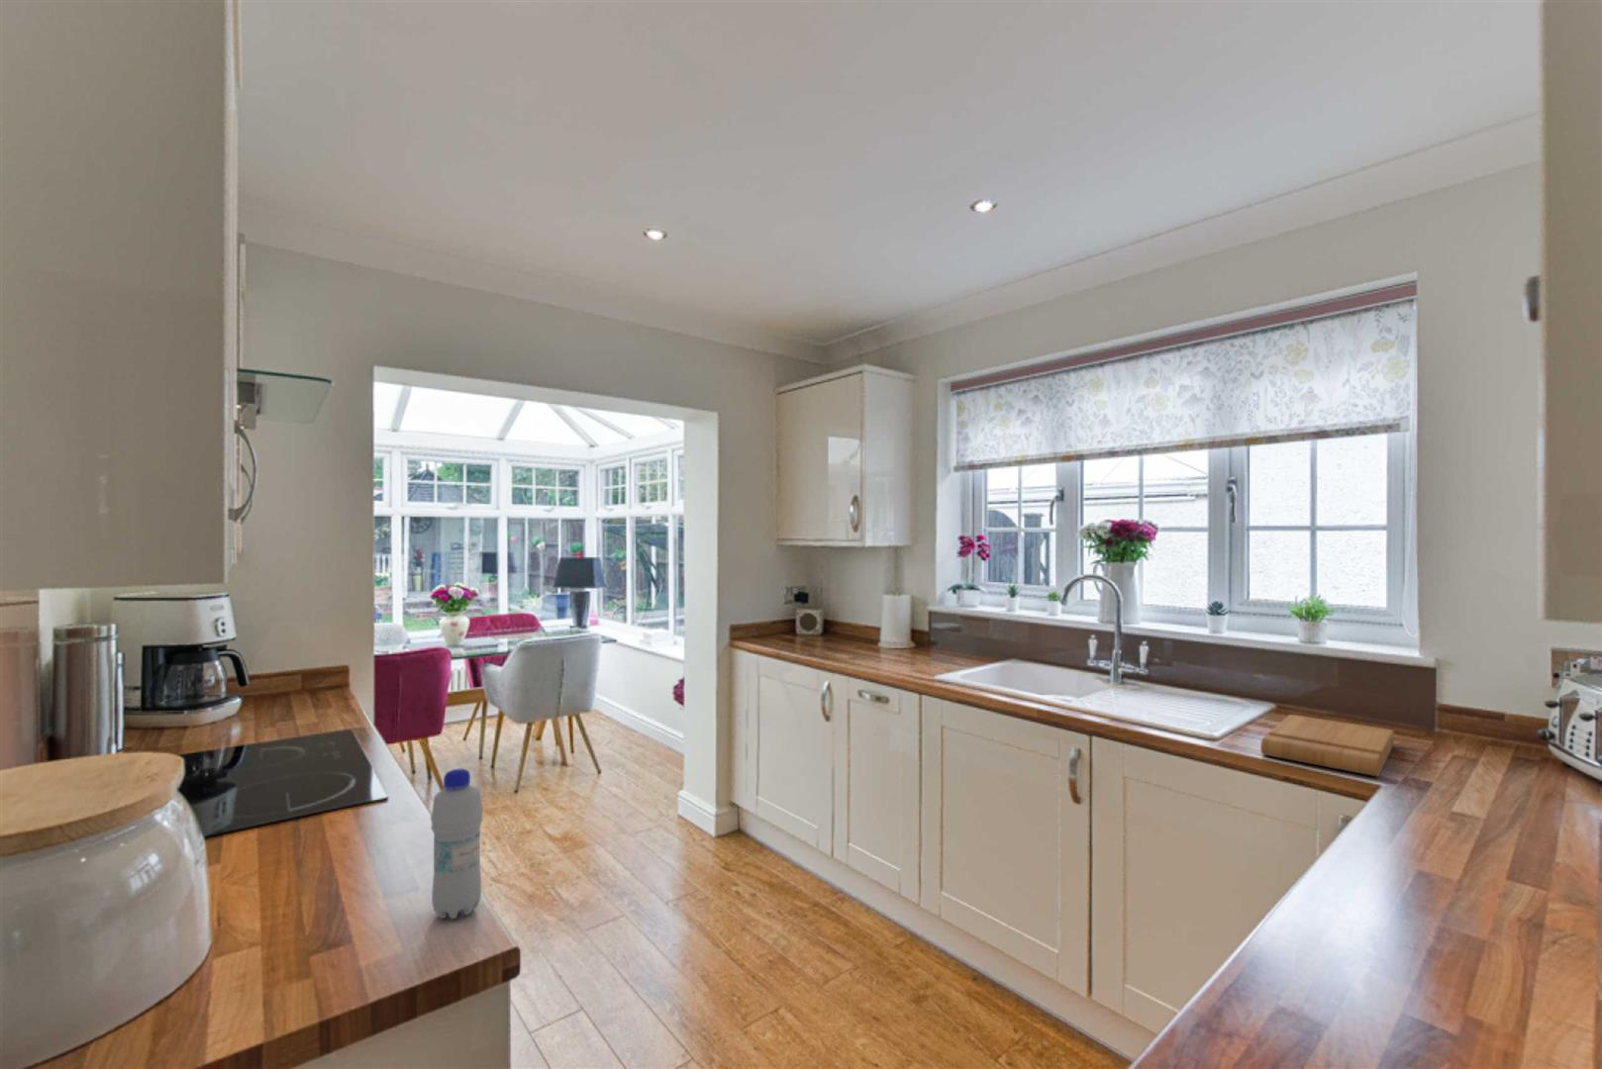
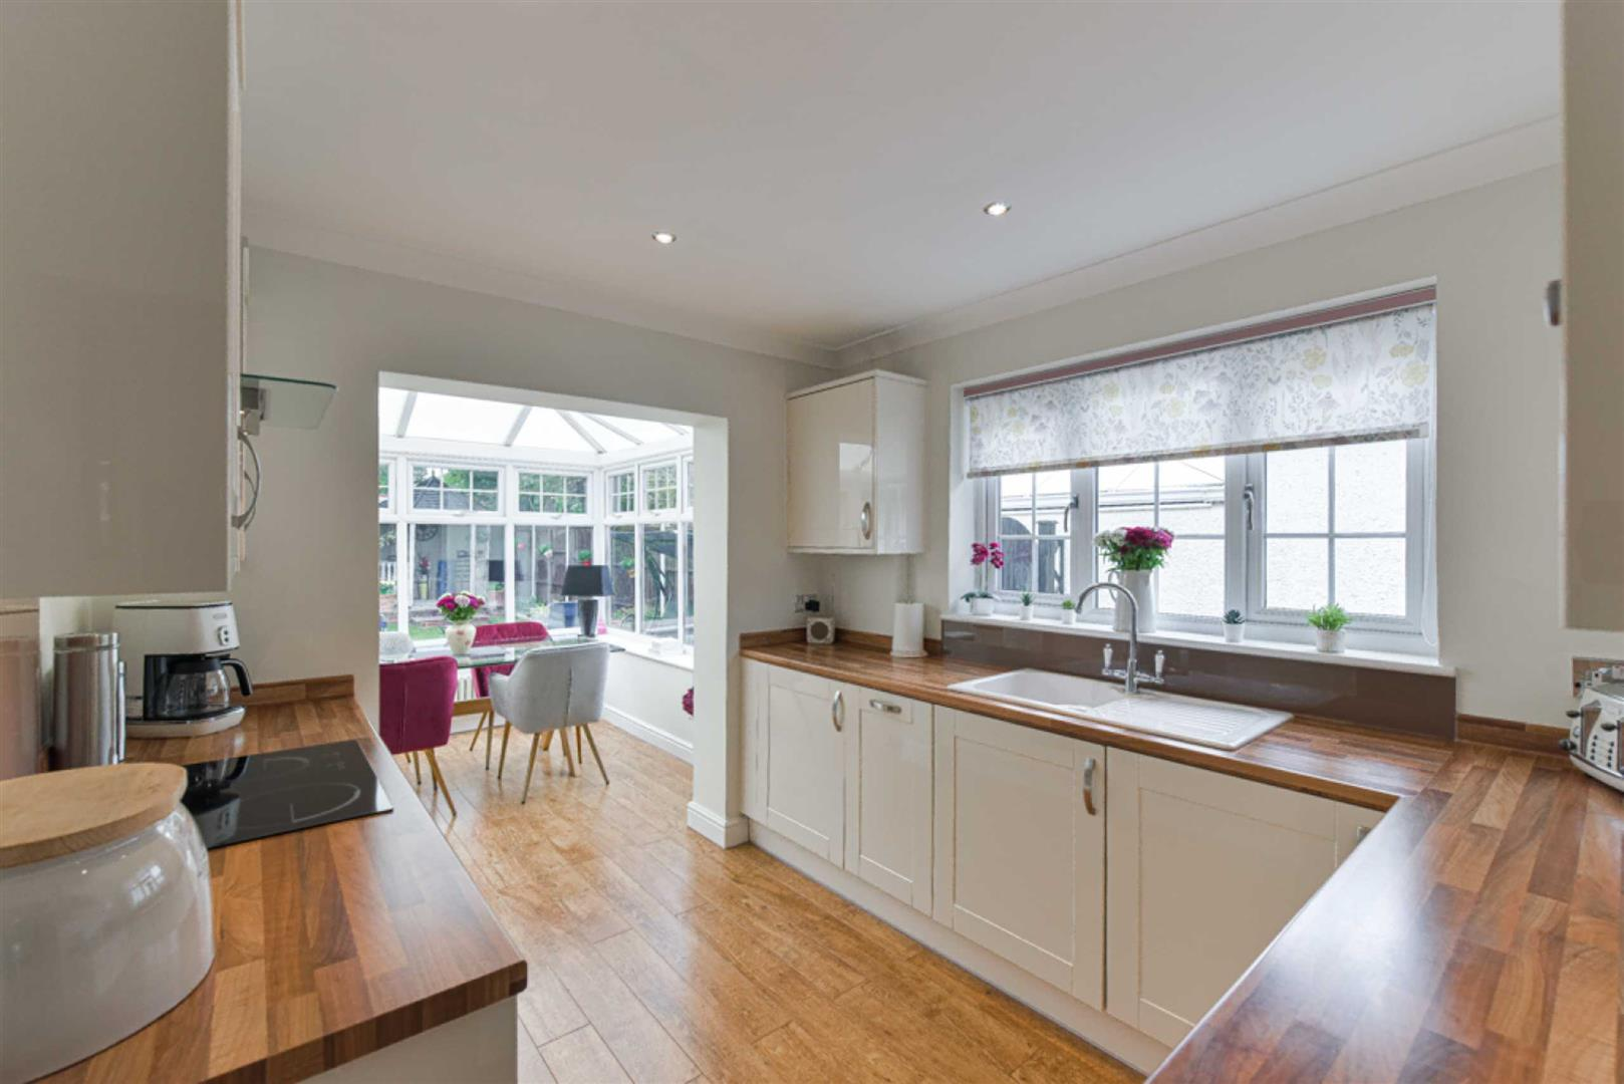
- bottle (457, 840)
- cutting board (1329, 741)
